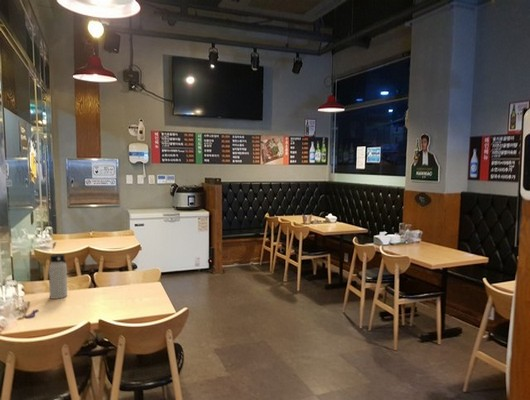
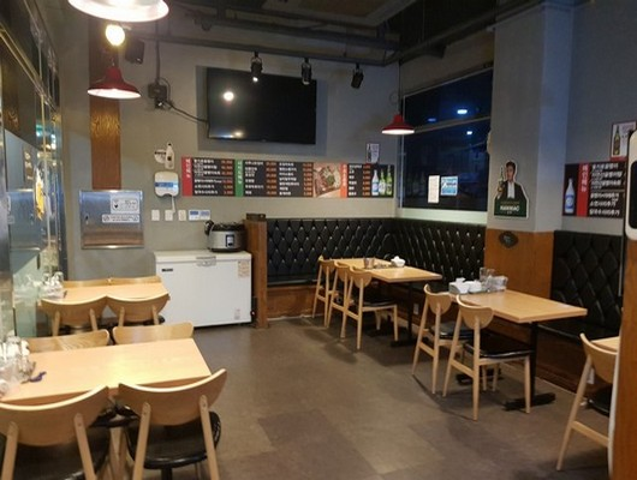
- water bottle (58, 275)
